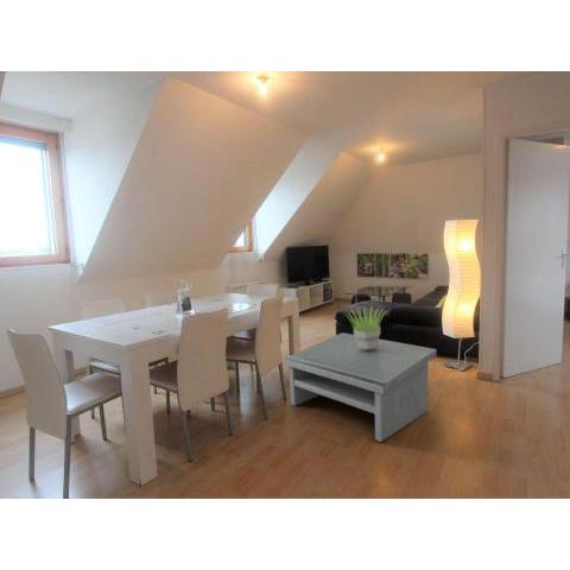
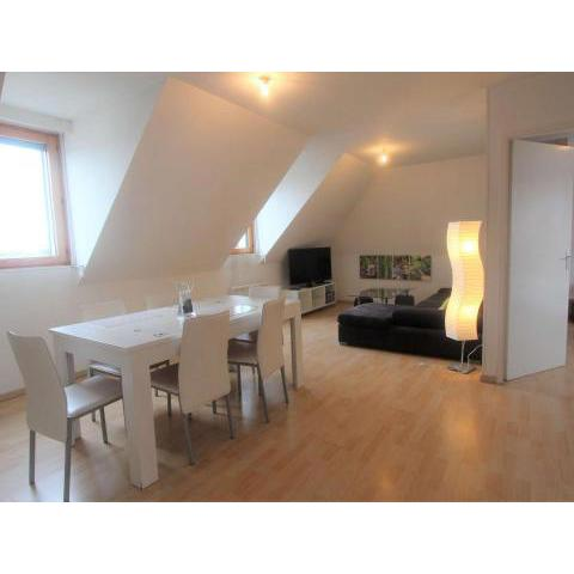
- potted plant (367, 330)
- coffee table (359, 378)
